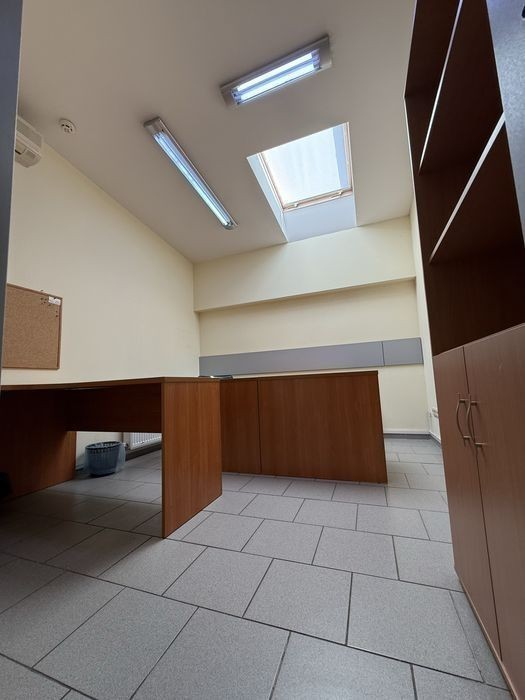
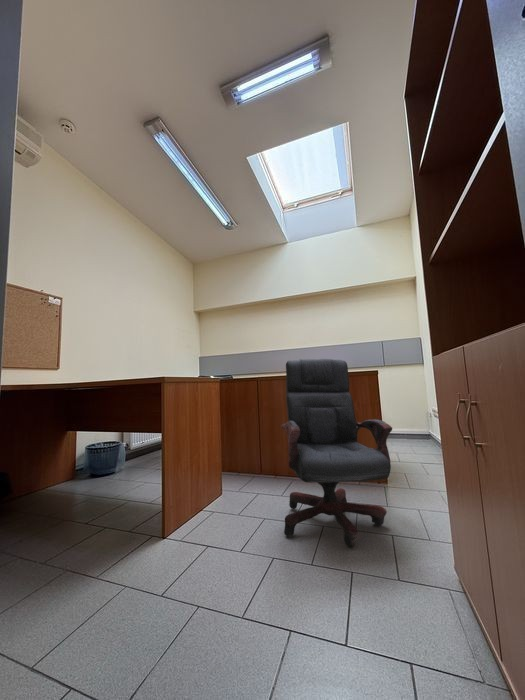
+ office chair (330, 436)
